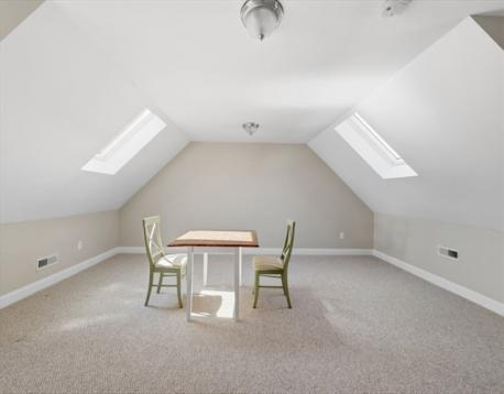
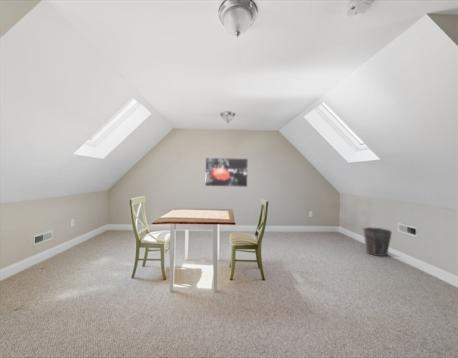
+ waste bin (376, 241)
+ wall art (226, 172)
